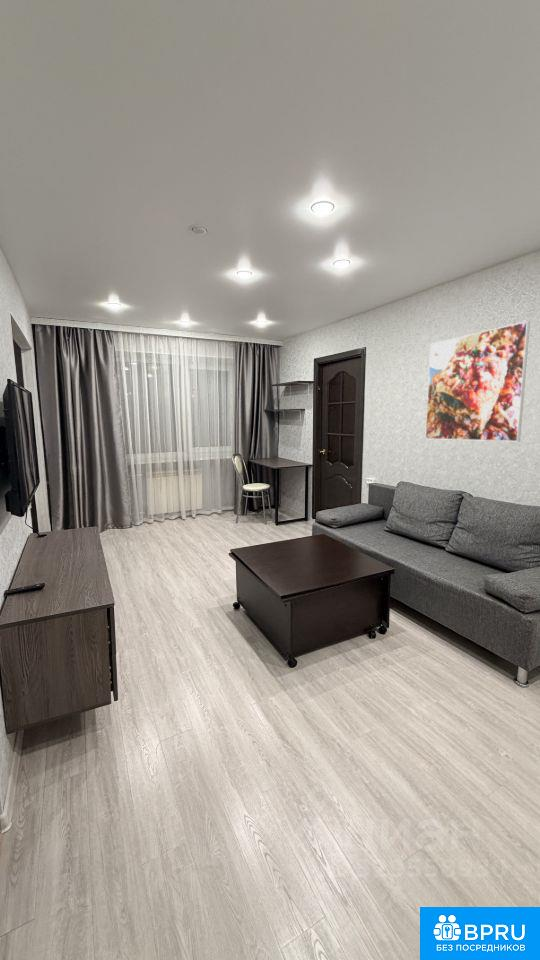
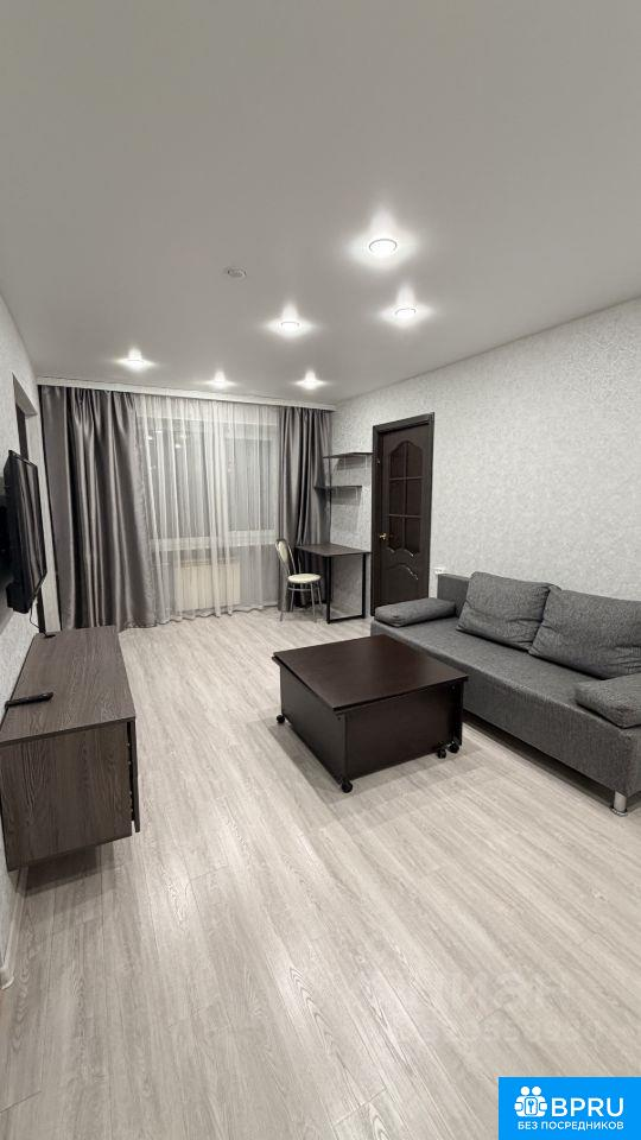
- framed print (470, 387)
